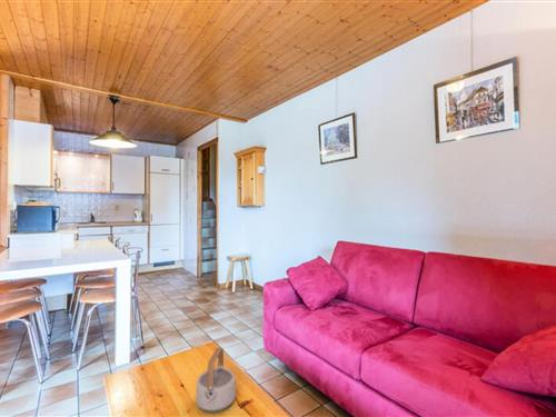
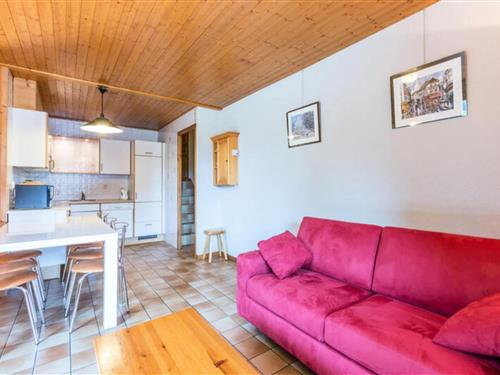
- teapot (215, 379)
